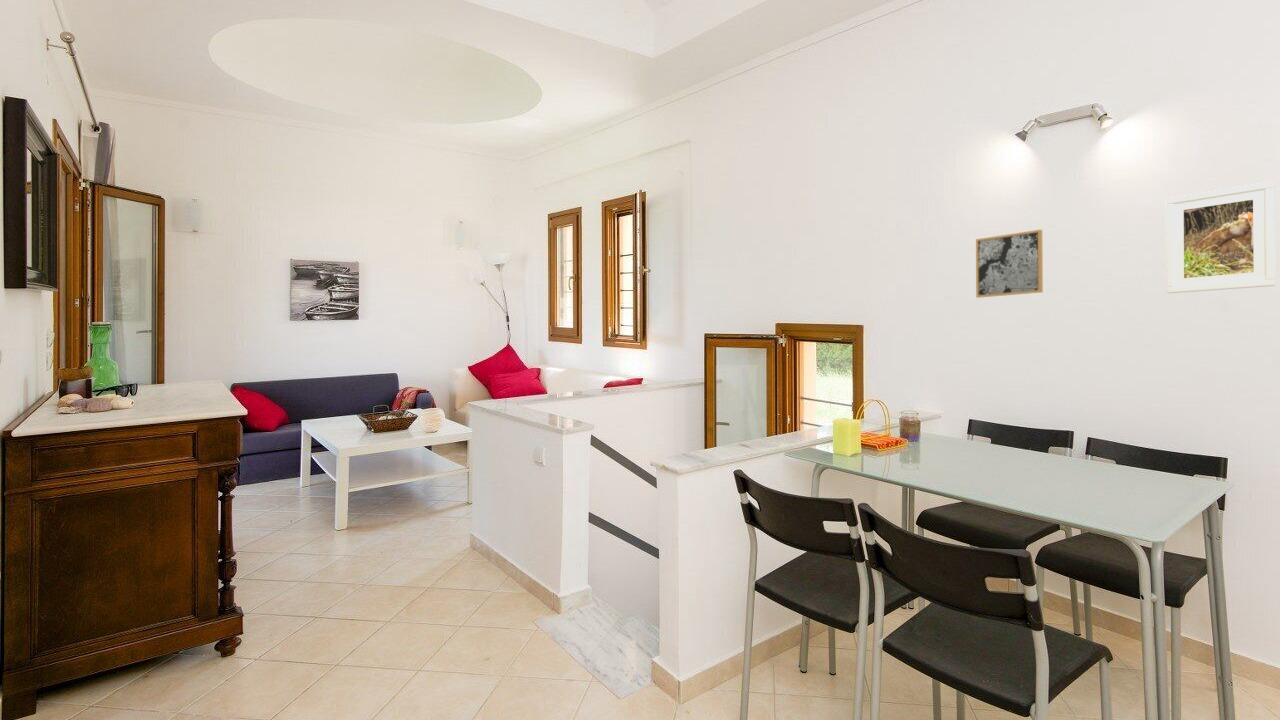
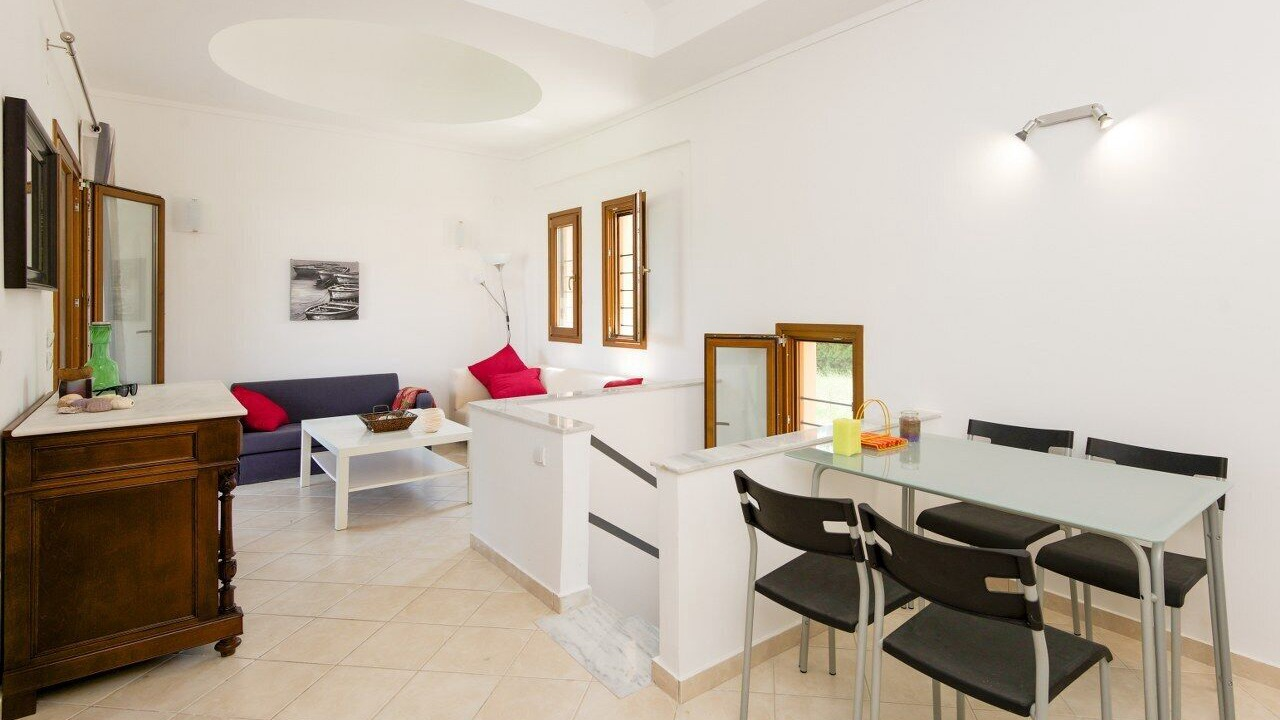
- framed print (1217, 240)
- wall art (1008, 264)
